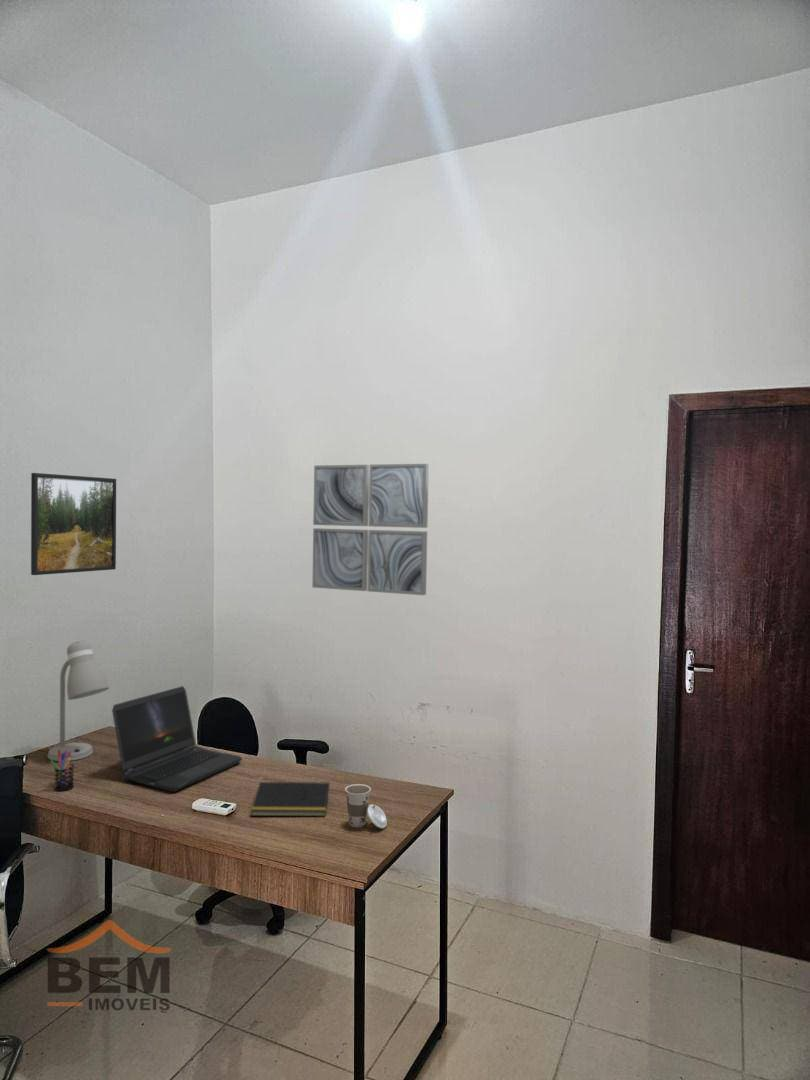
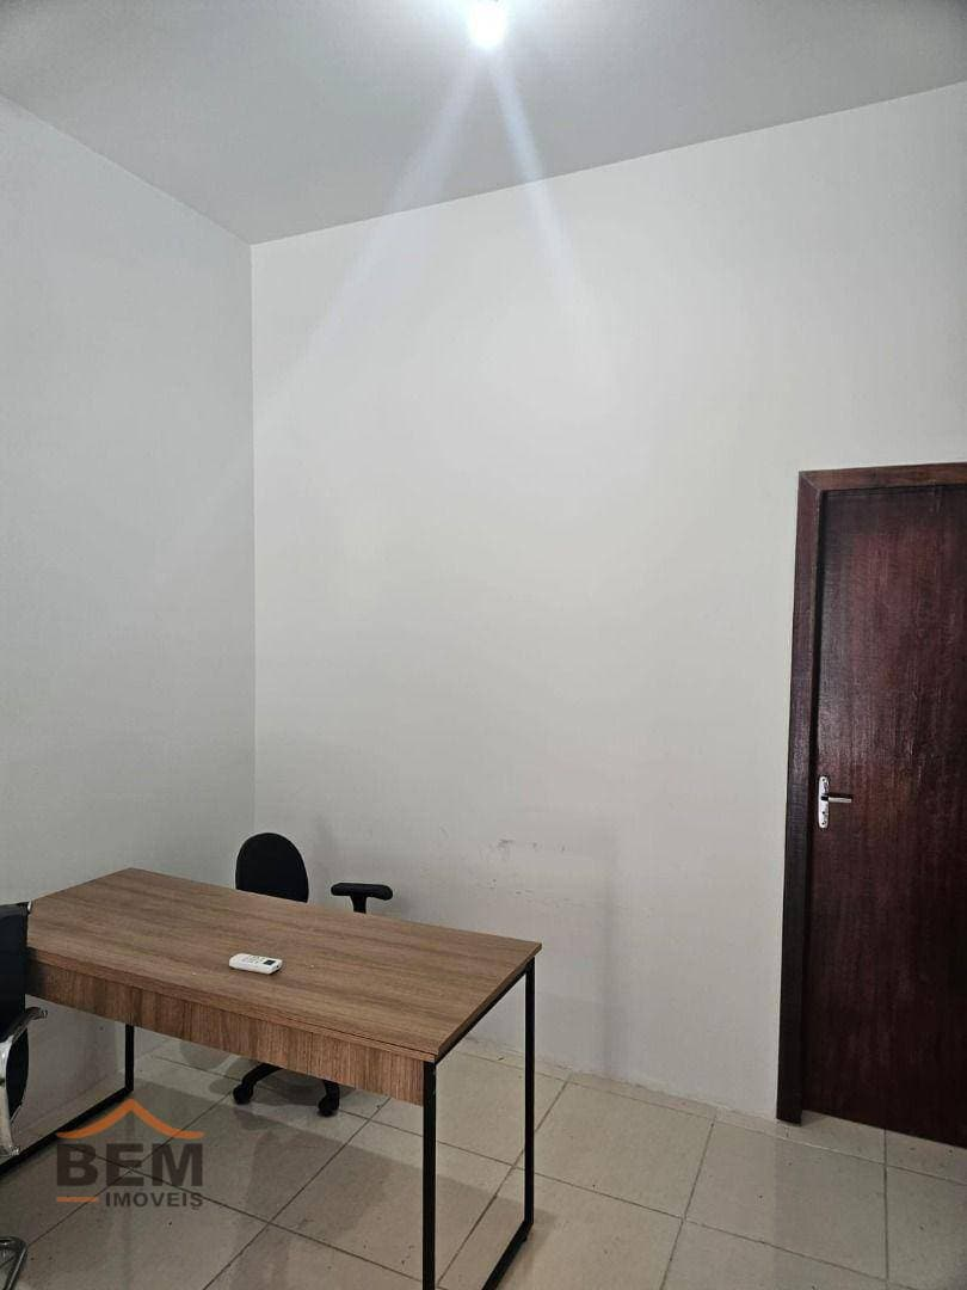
- laptop computer (179, 735)
- pen holder (61, 769)
- wall art (367, 530)
- cup (365, 807)
- notepad (291, 798)
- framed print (76, 524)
- desk lamp (78, 698)
